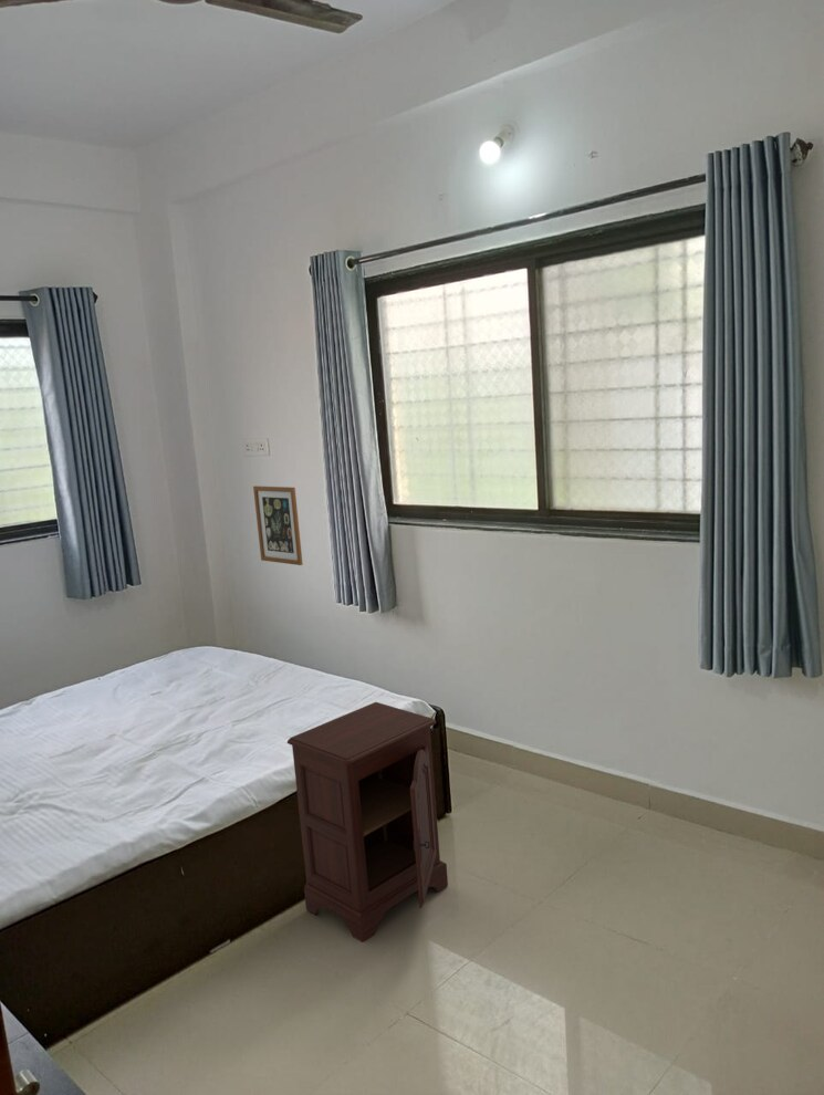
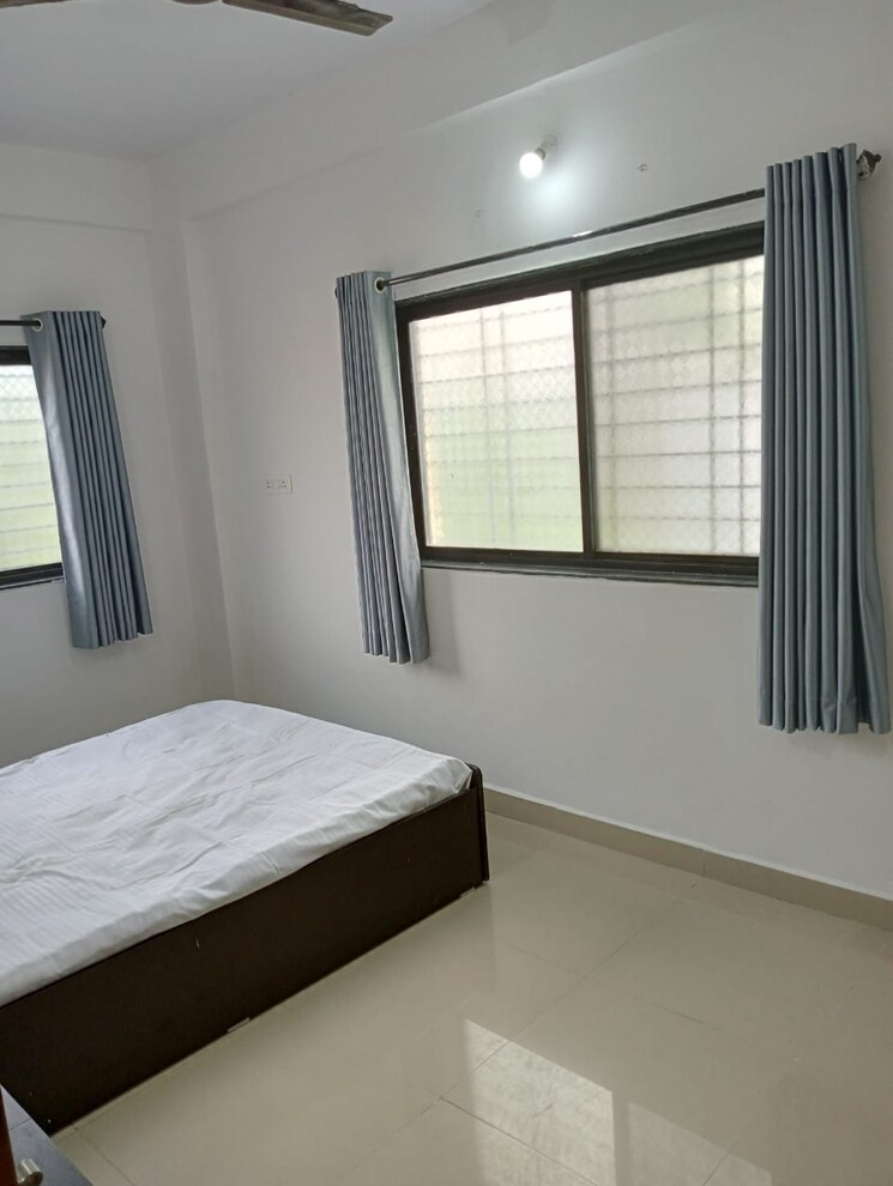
- nightstand (389, 822)
- wall art (277, 524)
